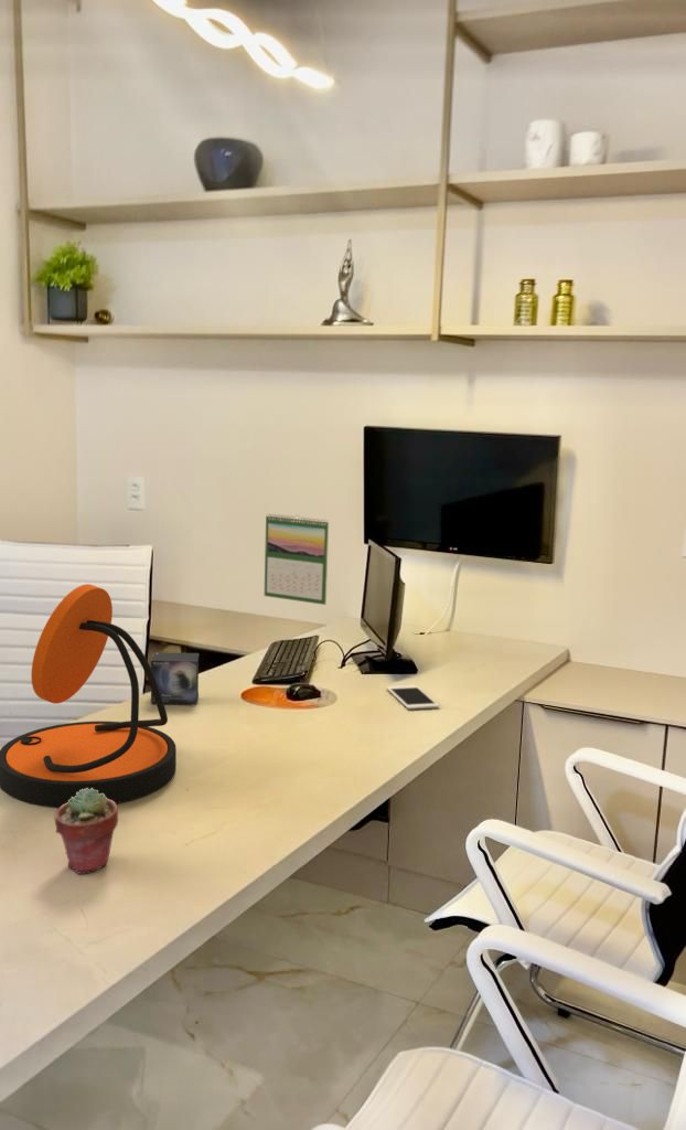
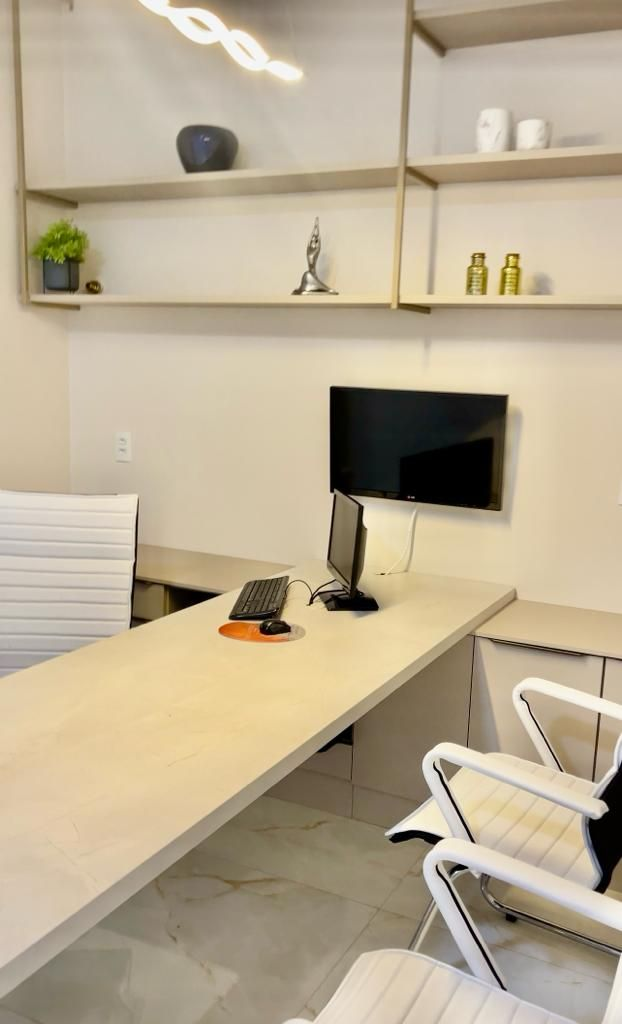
- cell phone (411, 696)
- desk lamp (87, 679)
- calendar (296, 557)
- potted succulent (87, 825)
- small box (174, 678)
